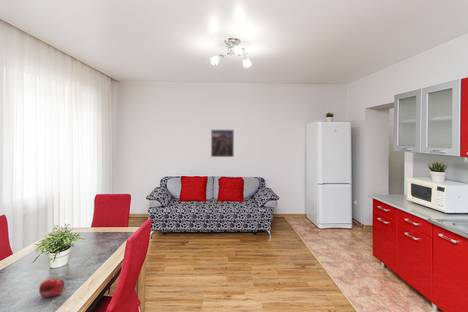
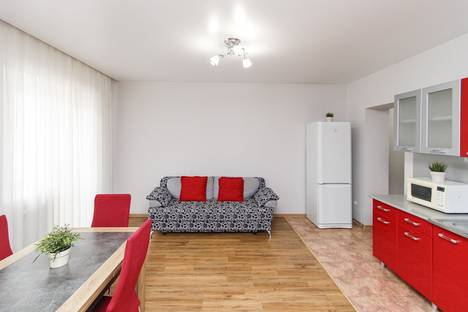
- fruit (51, 286)
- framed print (222, 143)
